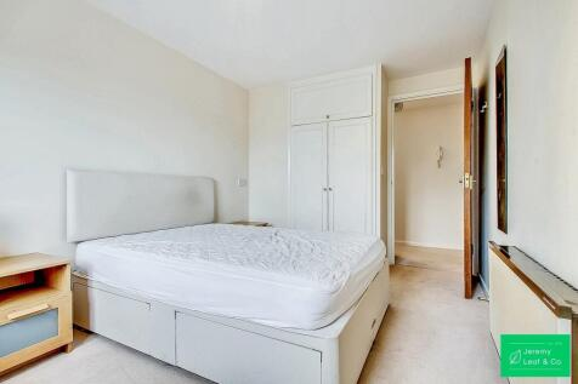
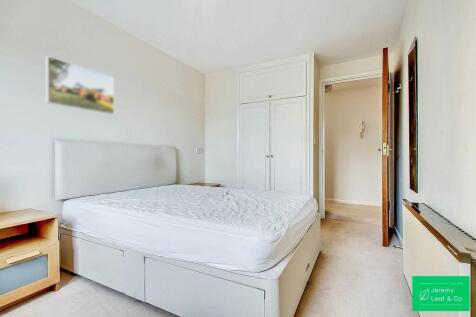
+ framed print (83, 88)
